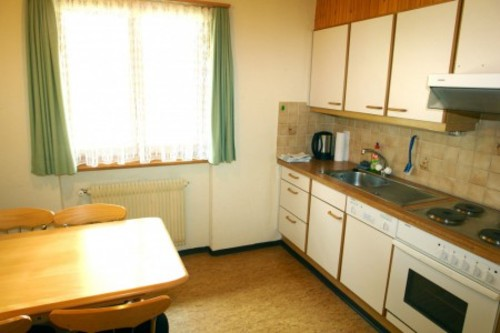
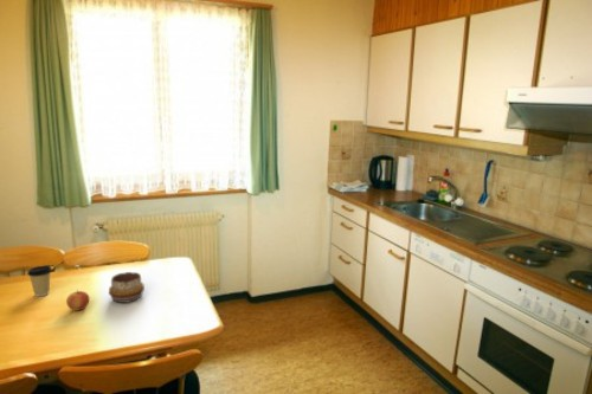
+ coffee cup (40, 280)
+ apple (77, 299)
+ decorative bowl (126, 286)
